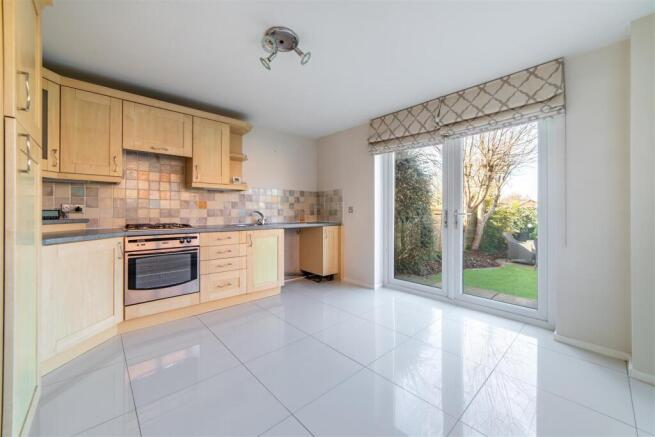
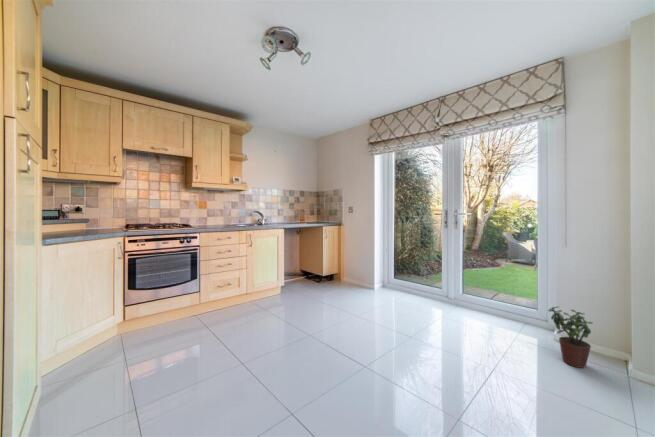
+ potted plant (573, 335)
